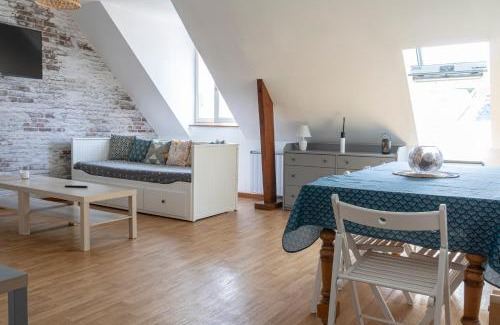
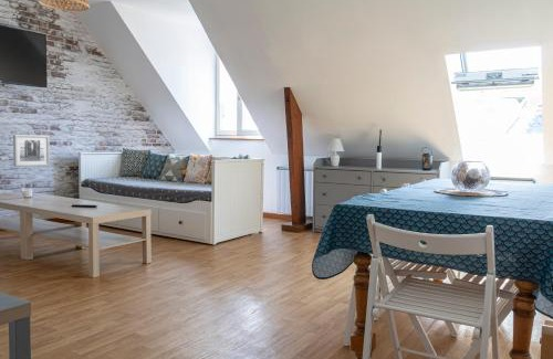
+ wall art (32, 150)
